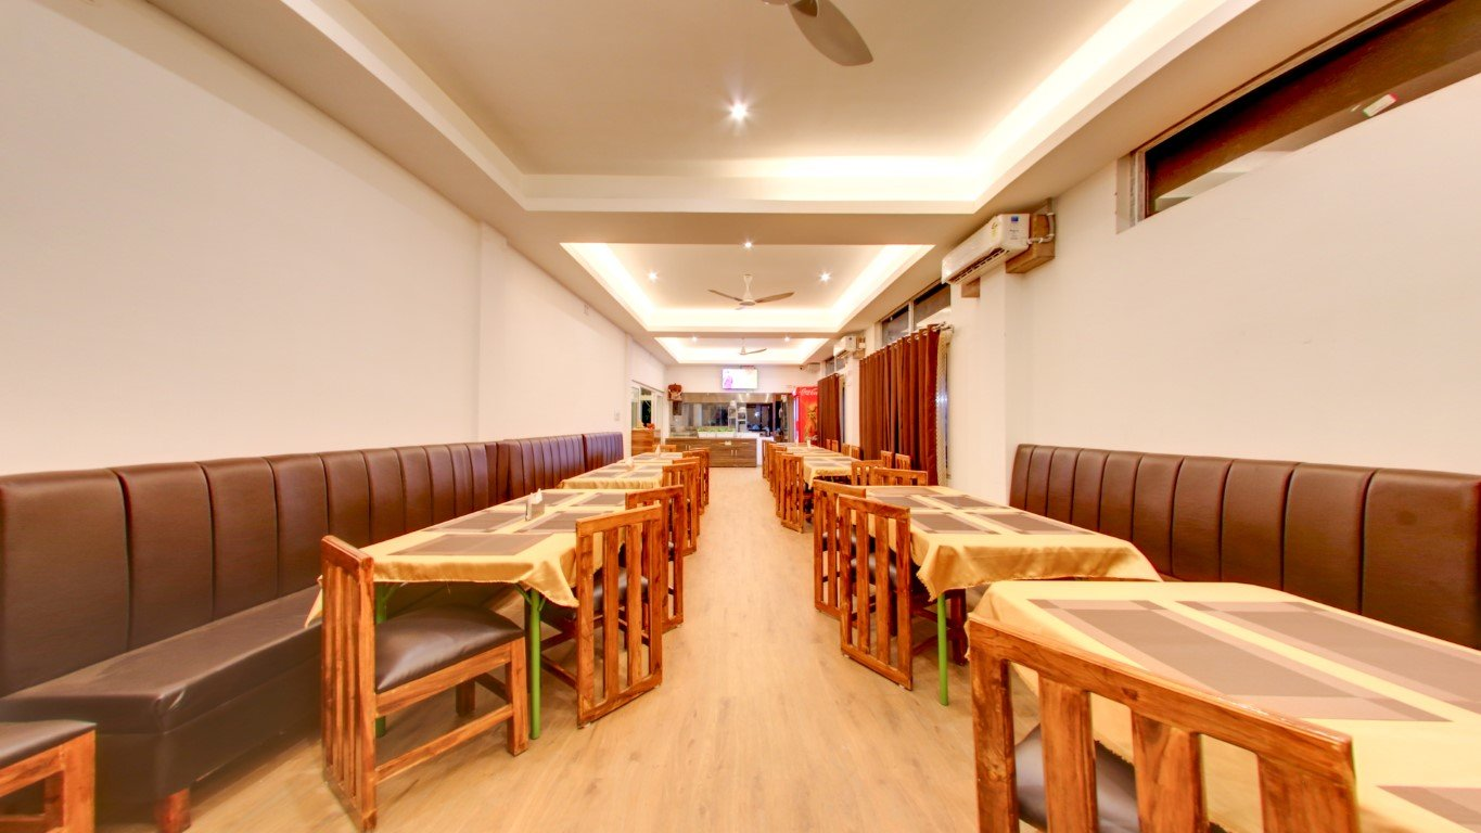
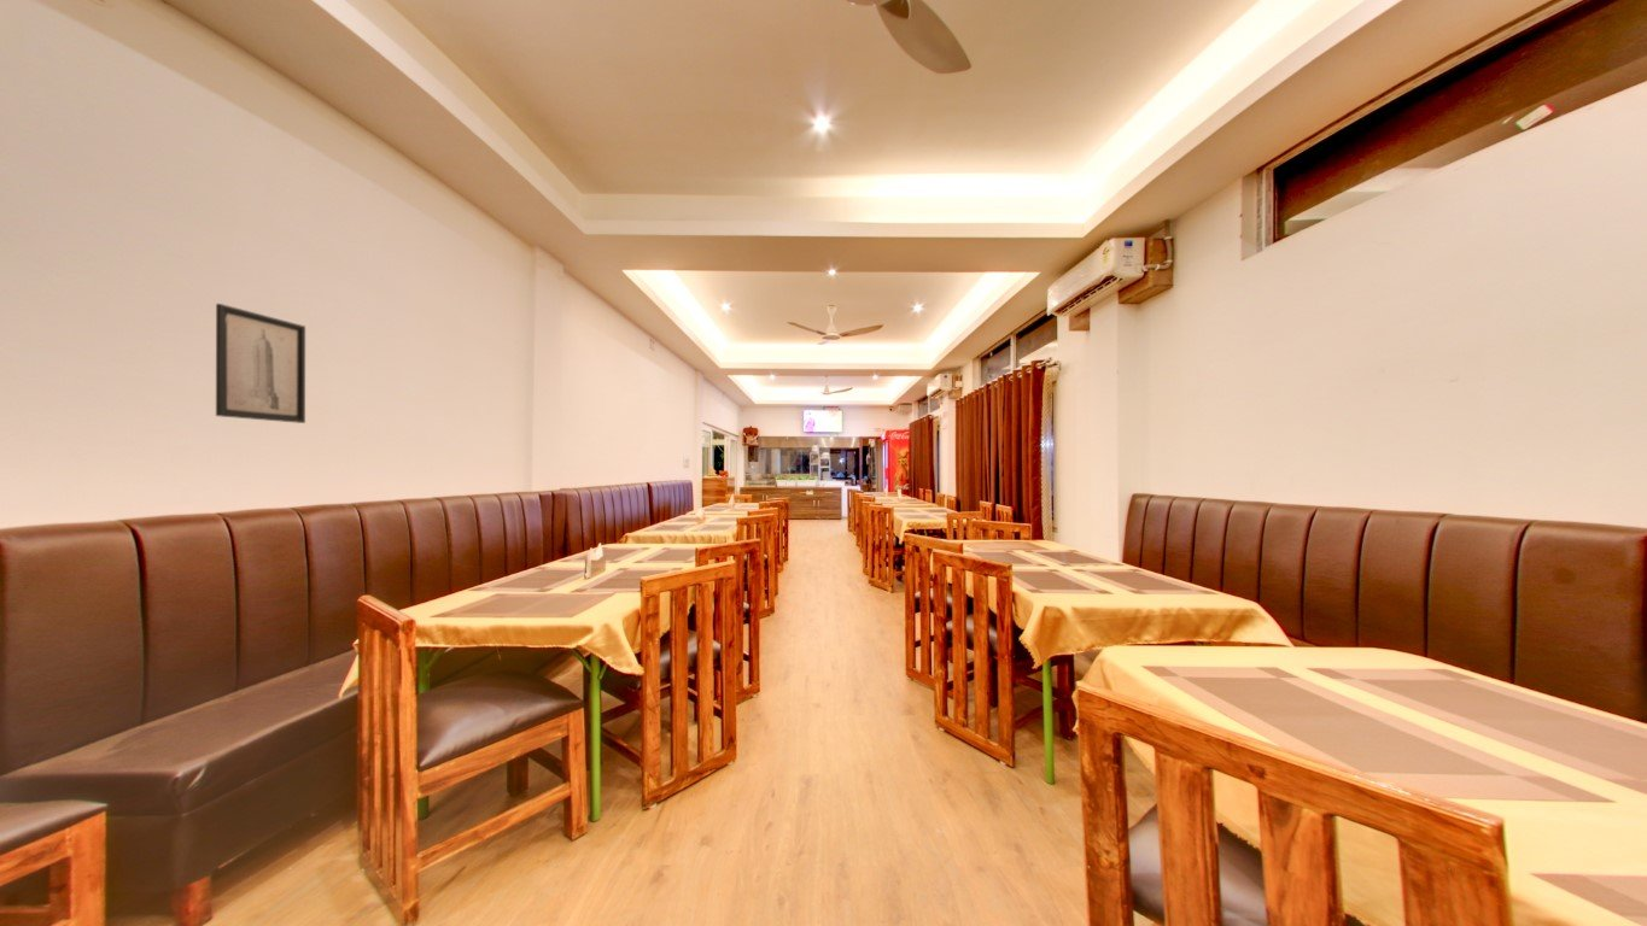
+ wall art (263, 368)
